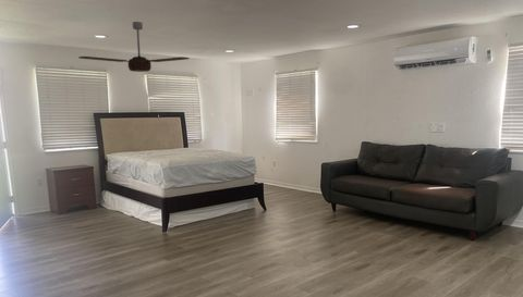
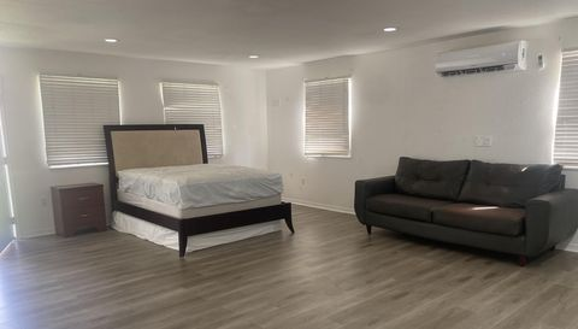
- ceiling fan (137, 48)
